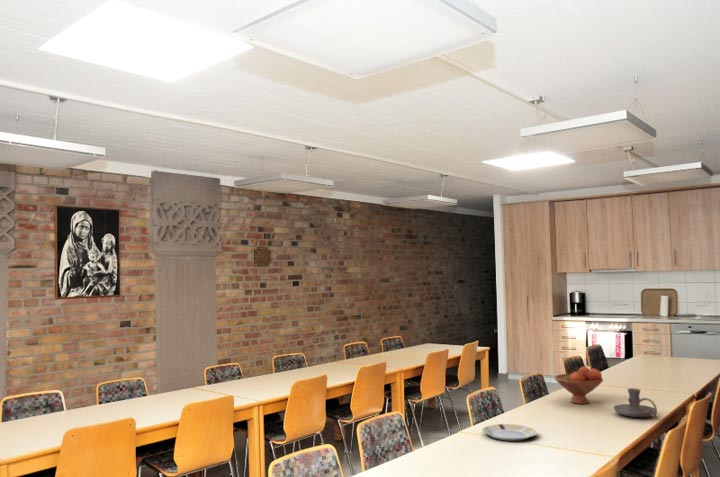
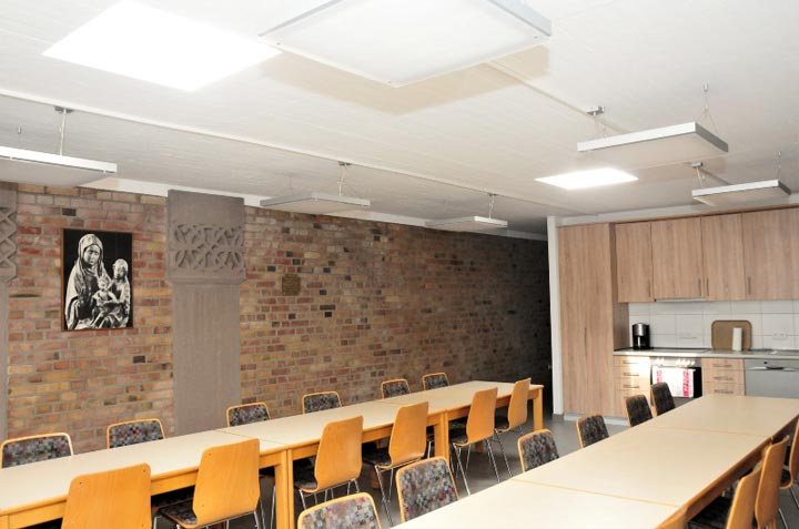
- candle holder (637, 403)
- fruit bowl (578, 385)
- plate (509, 432)
